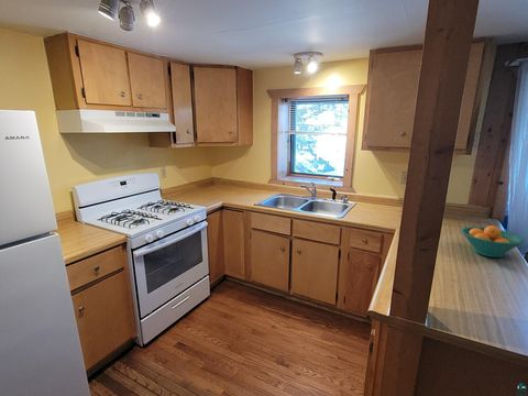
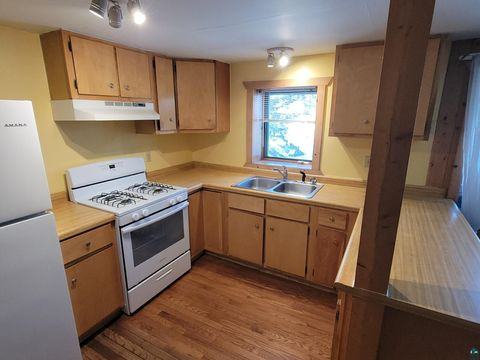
- fruit bowl (490, 239)
